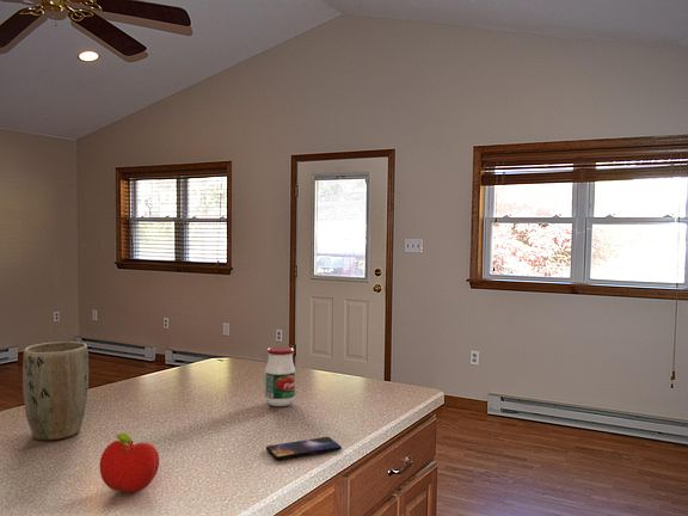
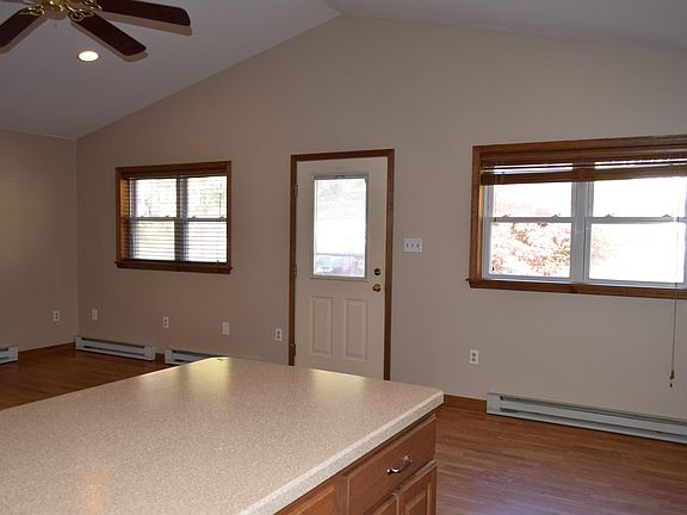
- fruit (129, 462)
- jar (280, 375)
- smartphone (303, 447)
- plant pot (56, 389)
